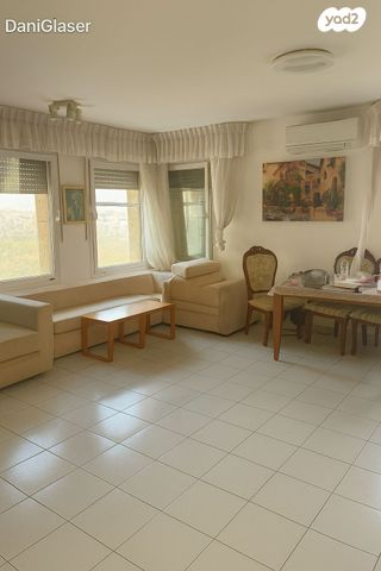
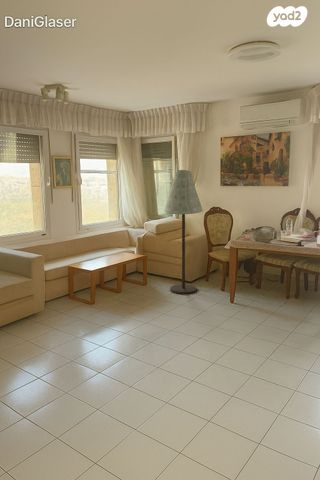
+ floor lamp (183, 231)
